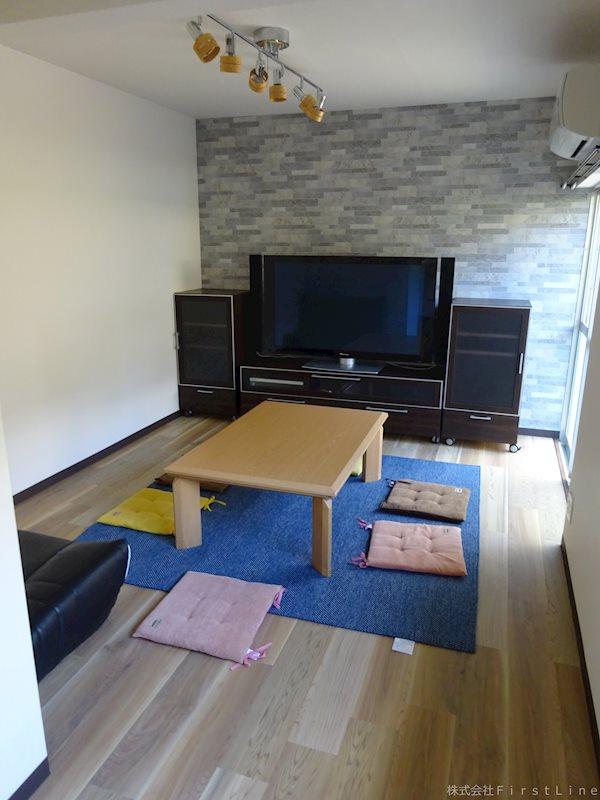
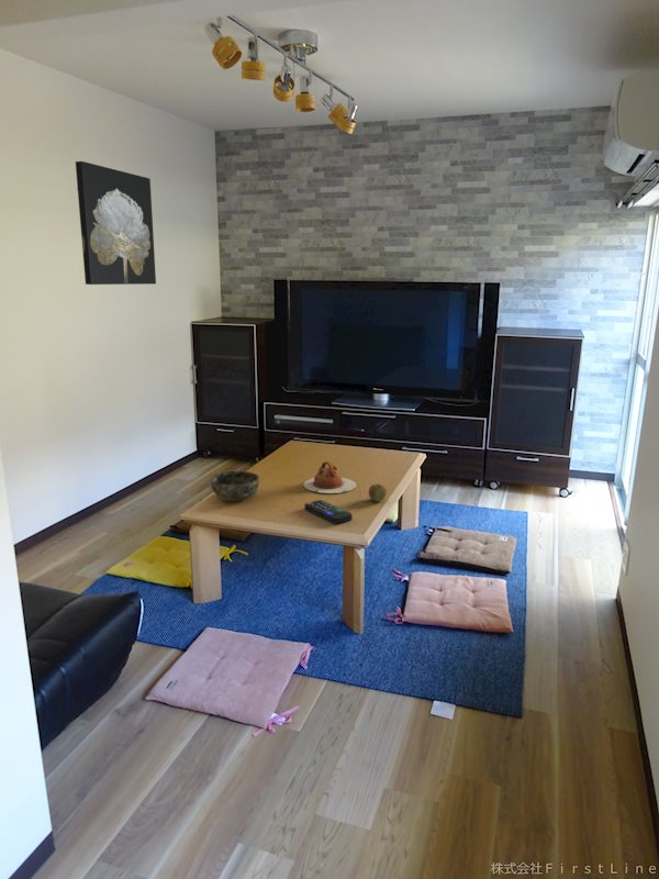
+ wall art (119, 229)
+ remote control (327, 511)
+ teapot (330, 472)
+ bowl (235, 487)
+ apple (377, 491)
